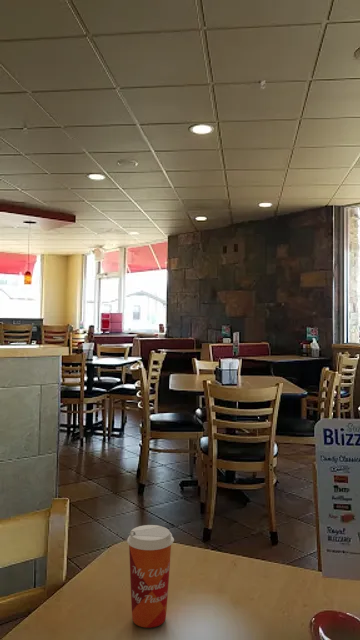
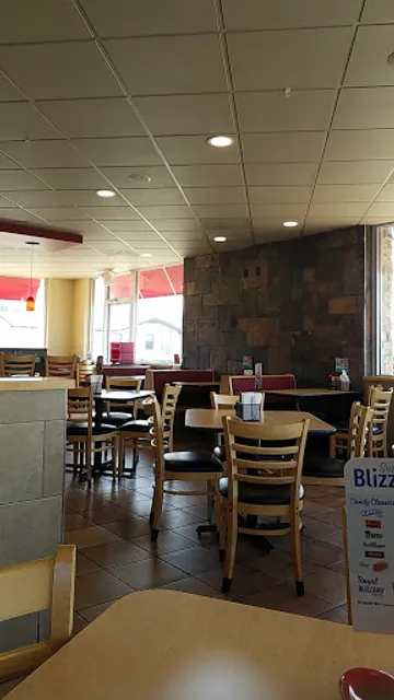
- paper cup (150, 575)
